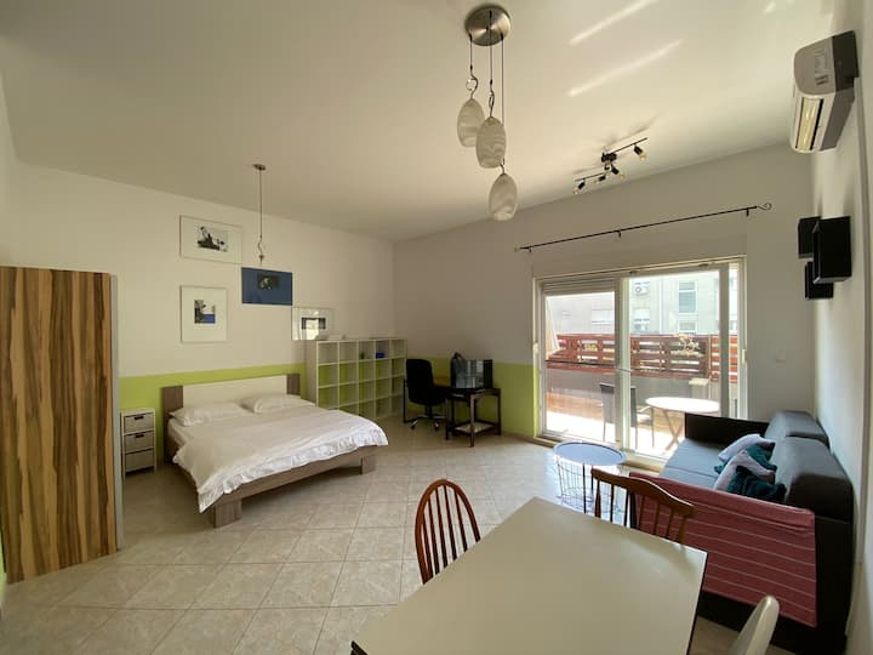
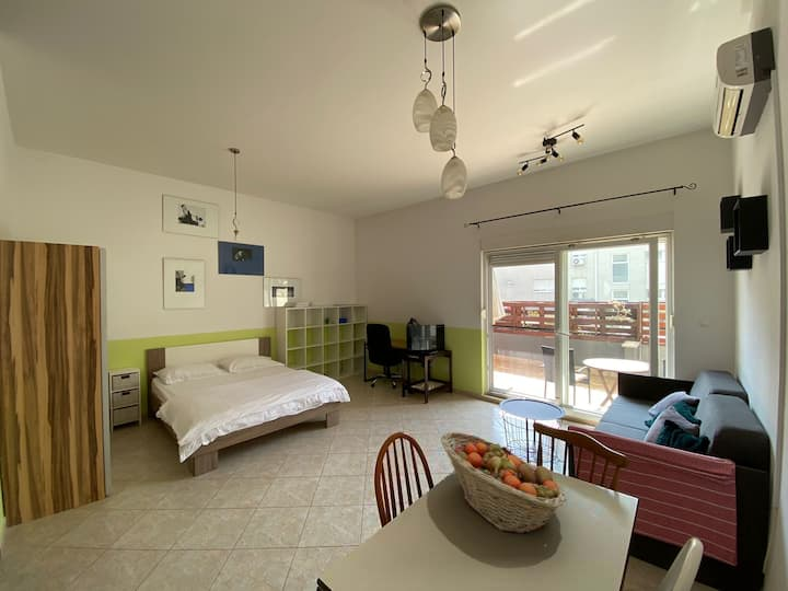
+ fruit basket (497, 473)
